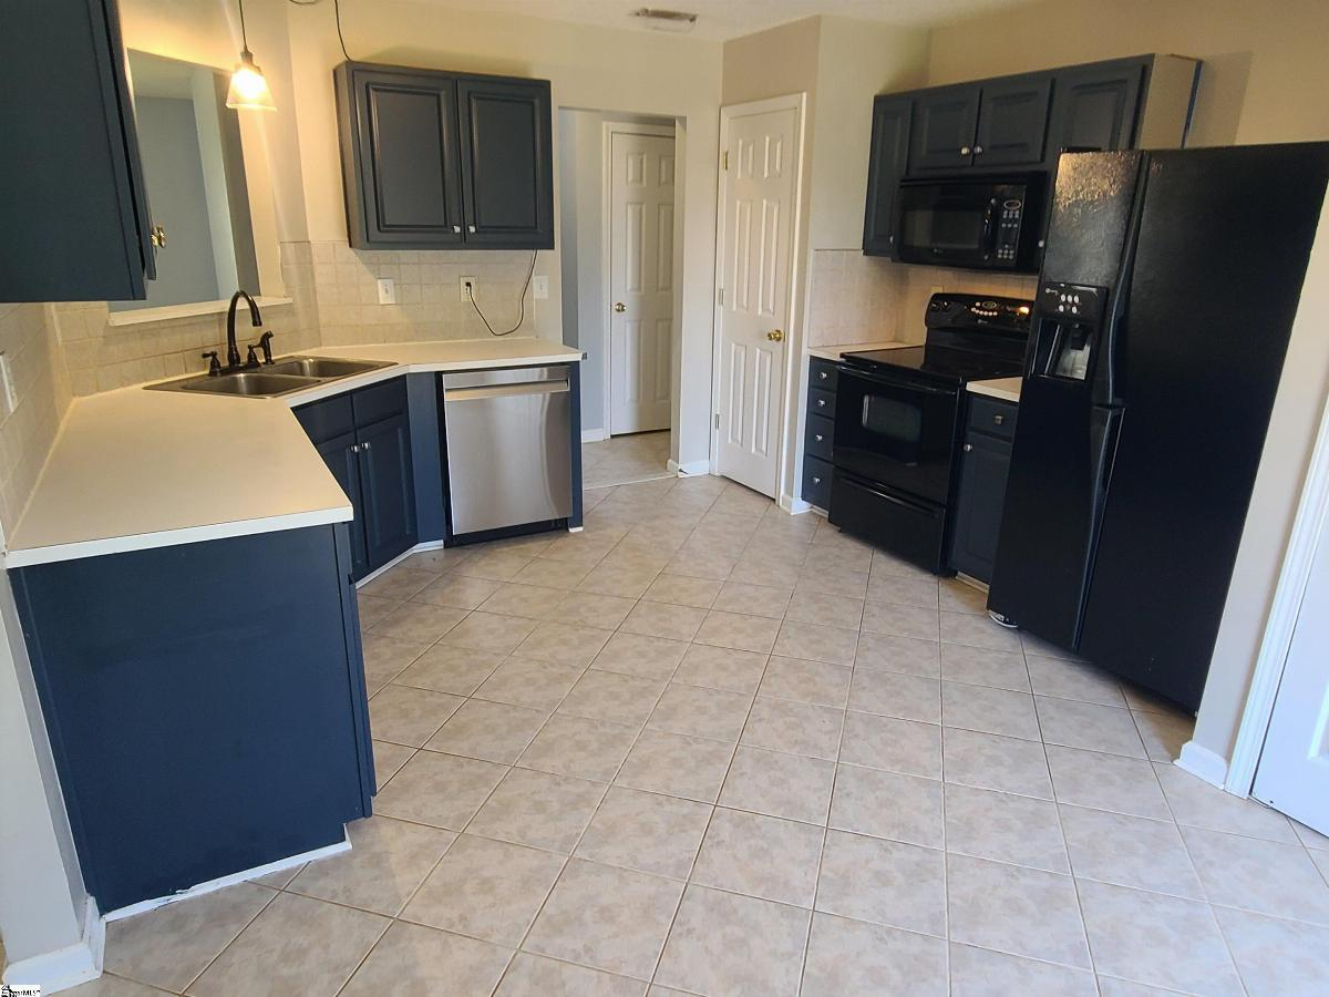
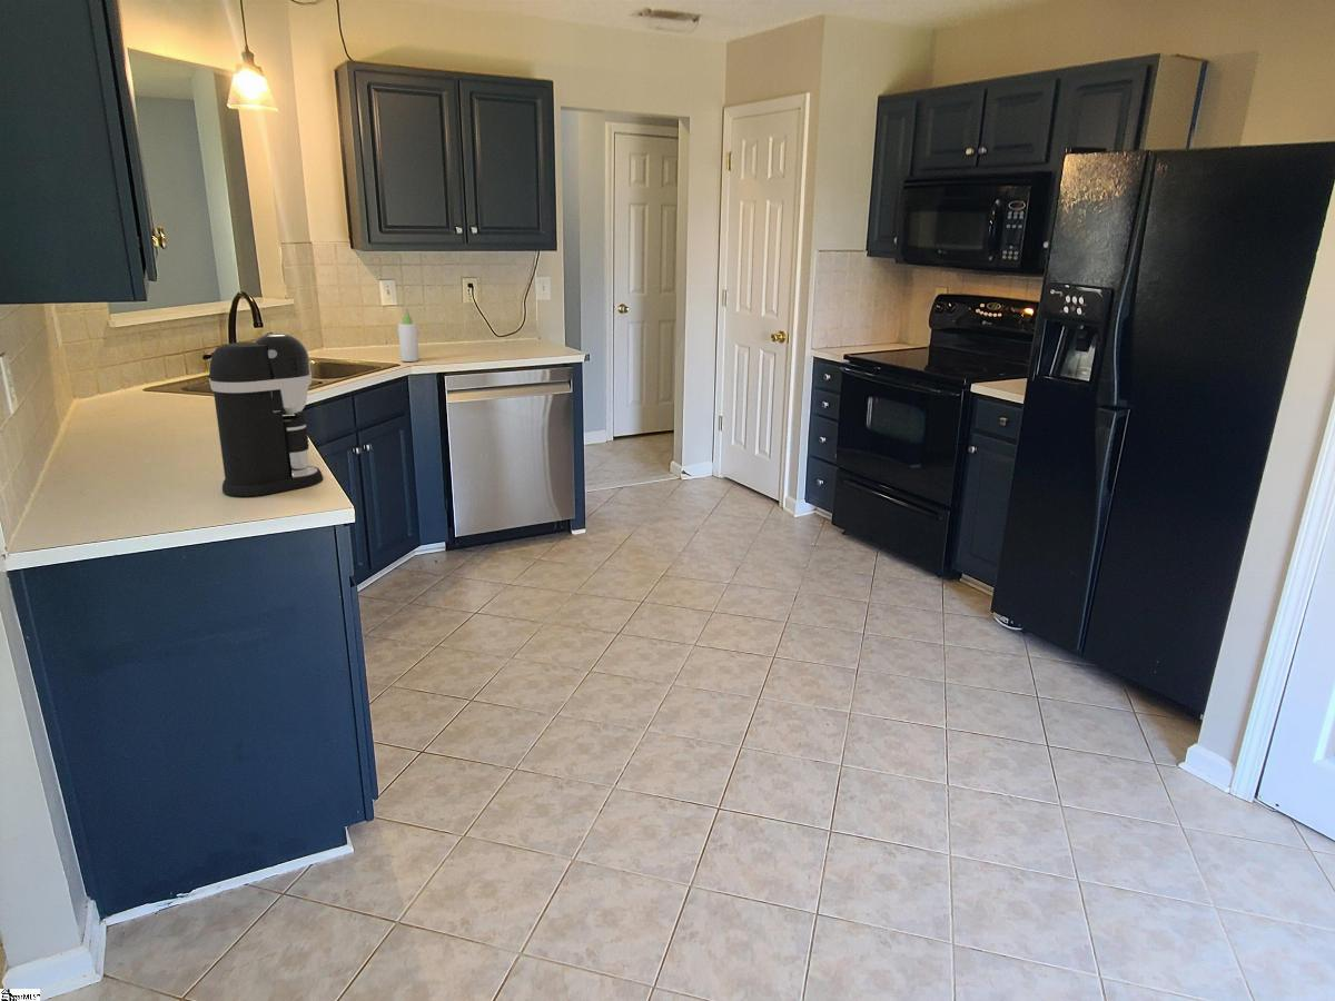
+ coffee maker (265, 412)
+ bottle (408, 335)
